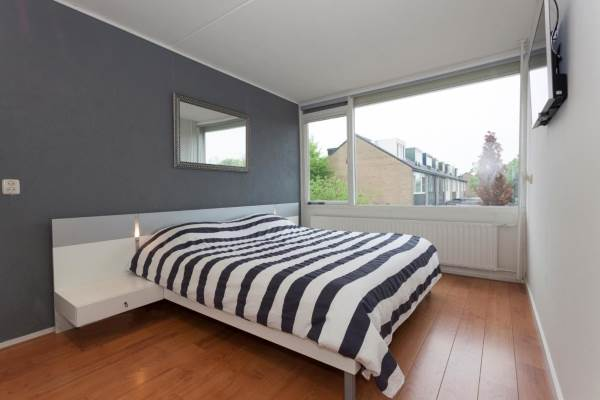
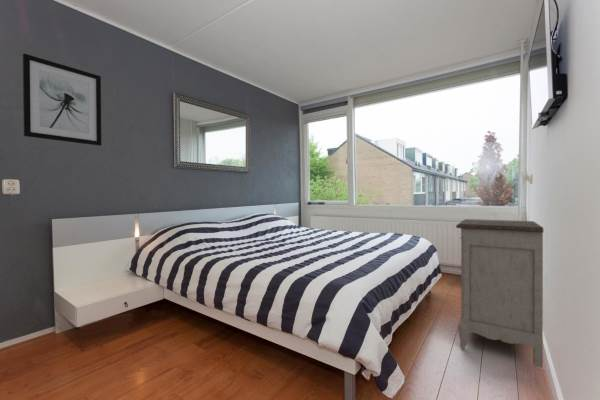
+ wall art (65, 103)
+ nightstand (491, 280)
